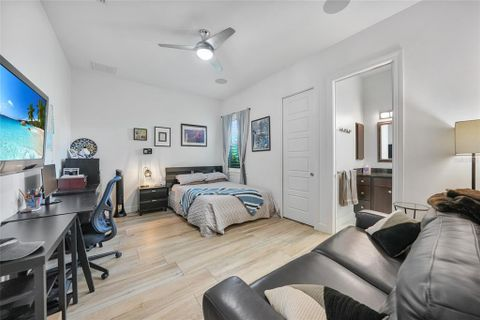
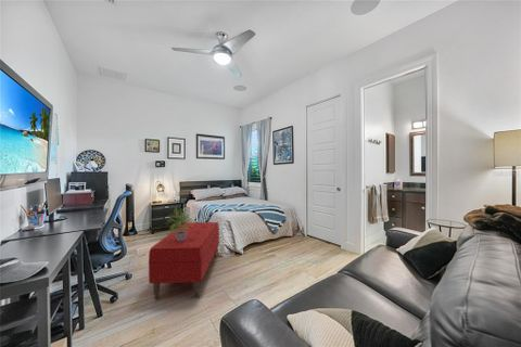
+ bench (191, 253)
+ potted plant (180, 223)
